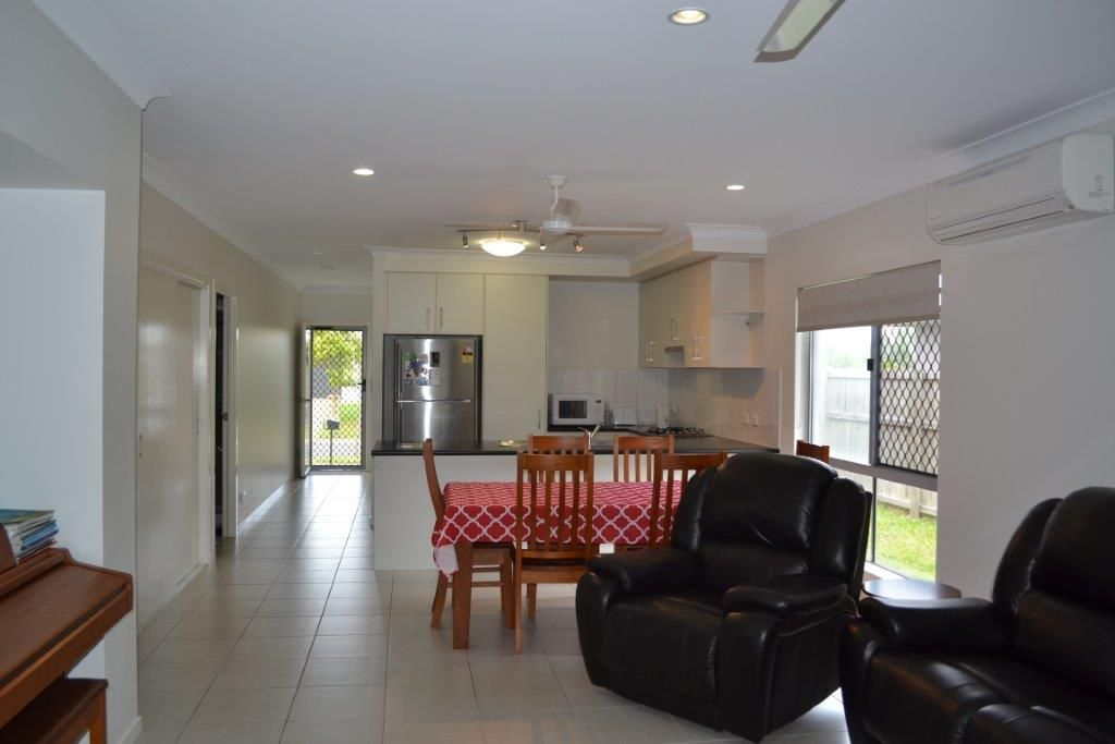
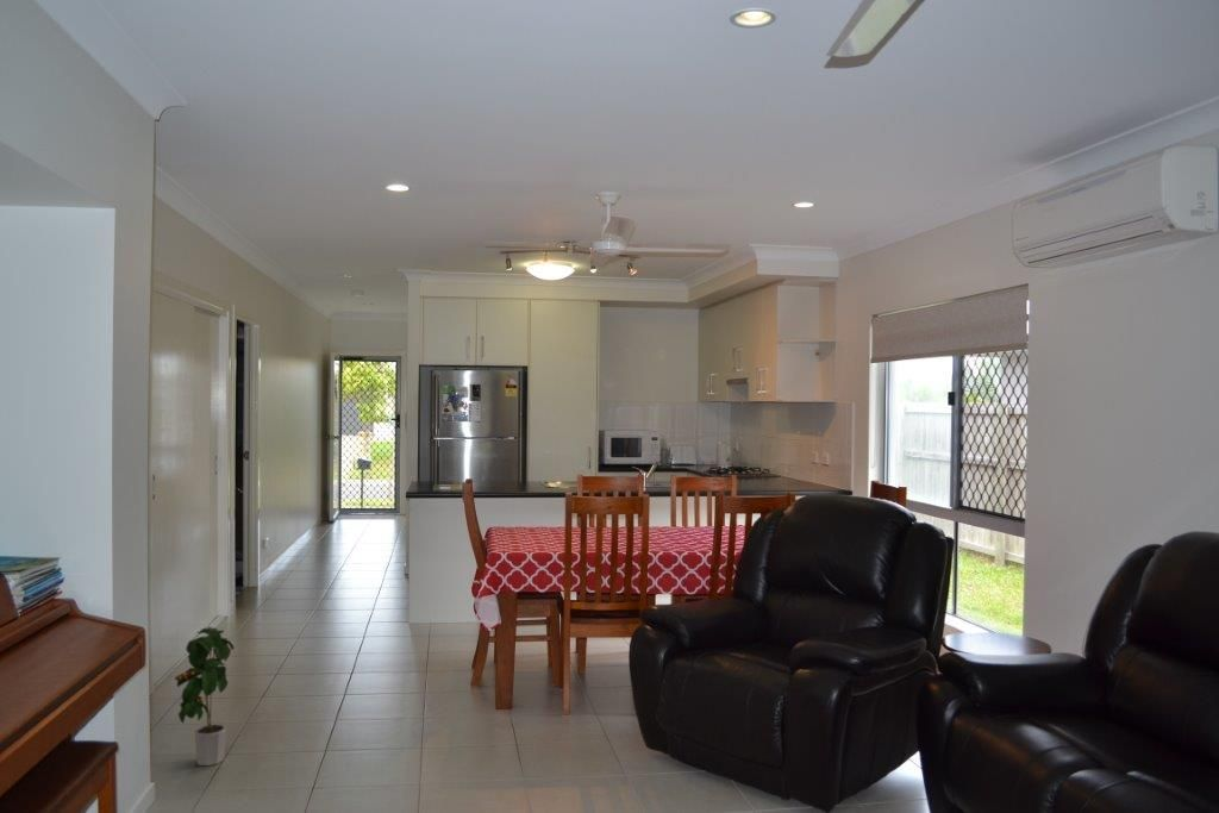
+ potted plant (206, 695)
